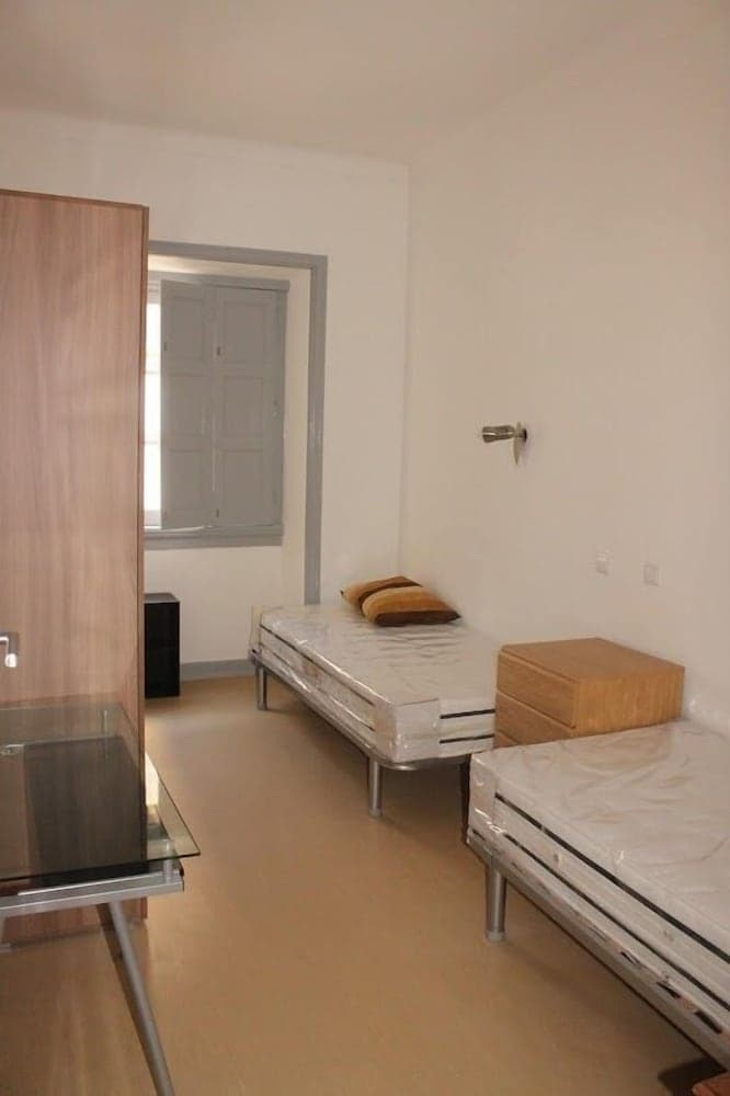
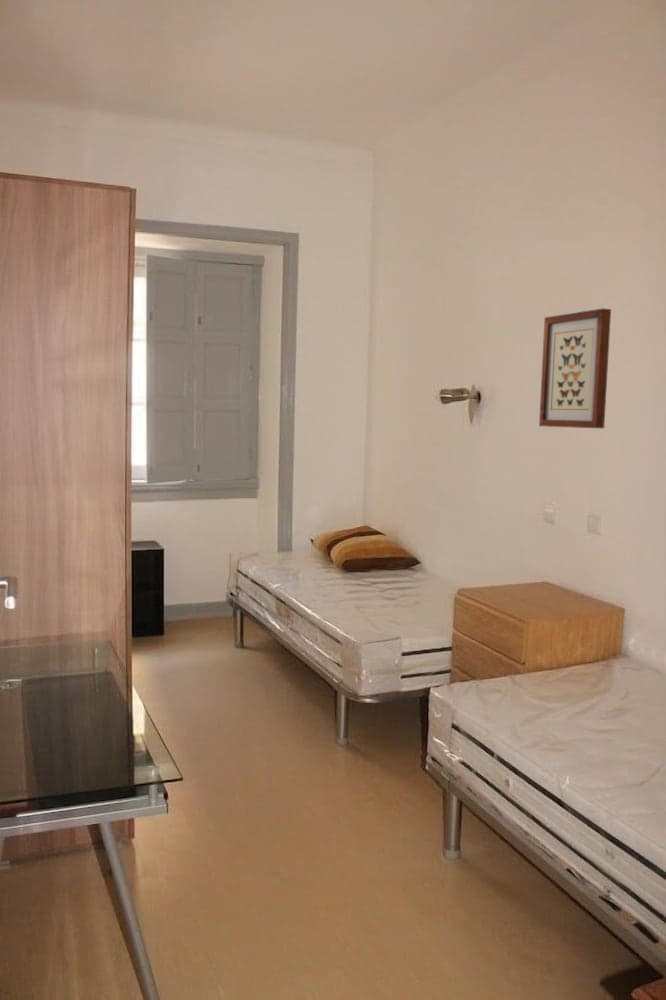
+ wall art (573, 370)
